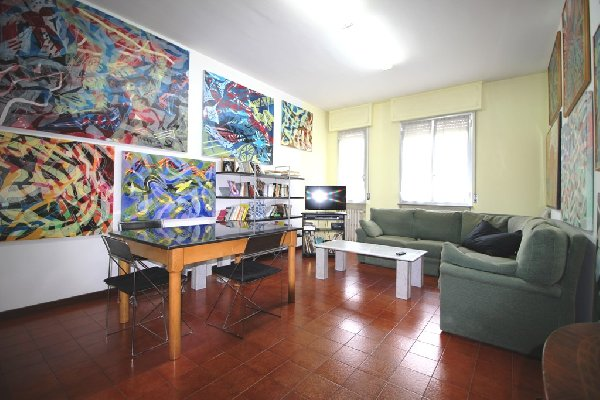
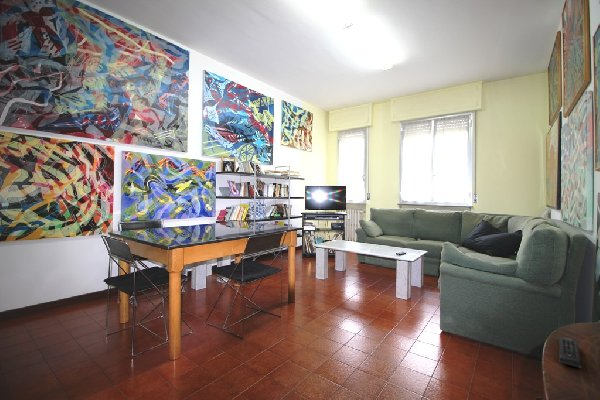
+ remote control (568, 349)
